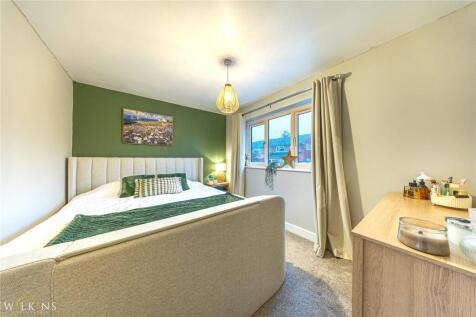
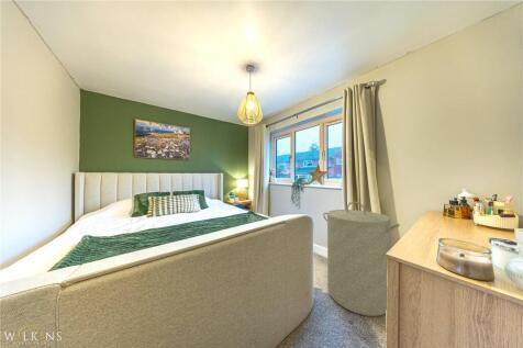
+ laundry hamper (356, 248)
